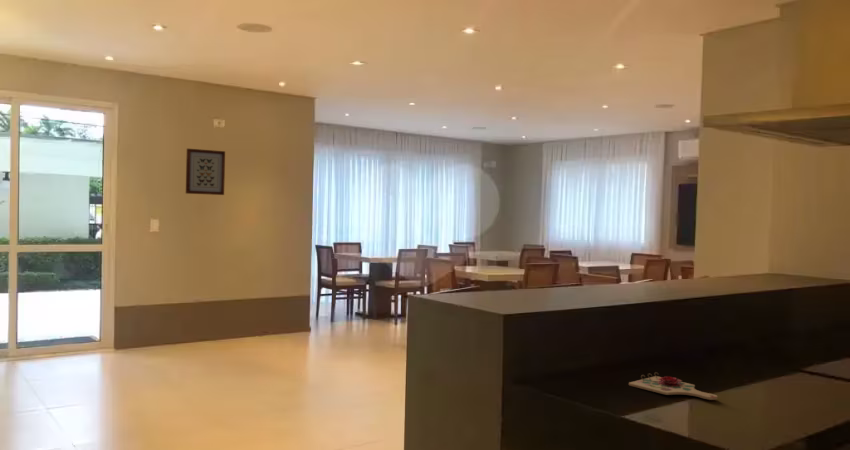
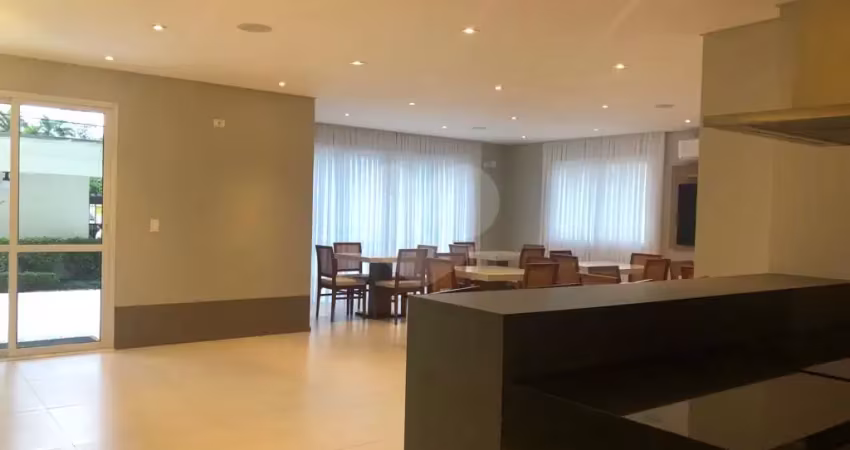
- wall art (205, 172)
- cutting board (677, 385)
